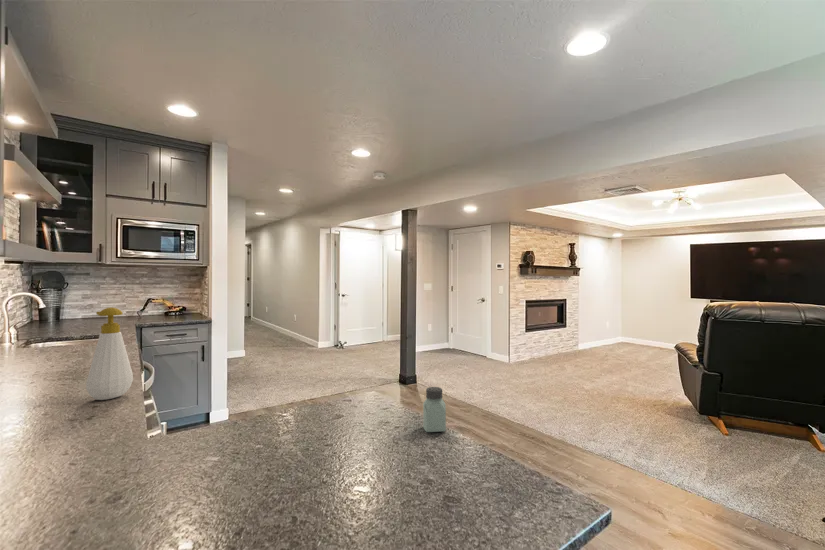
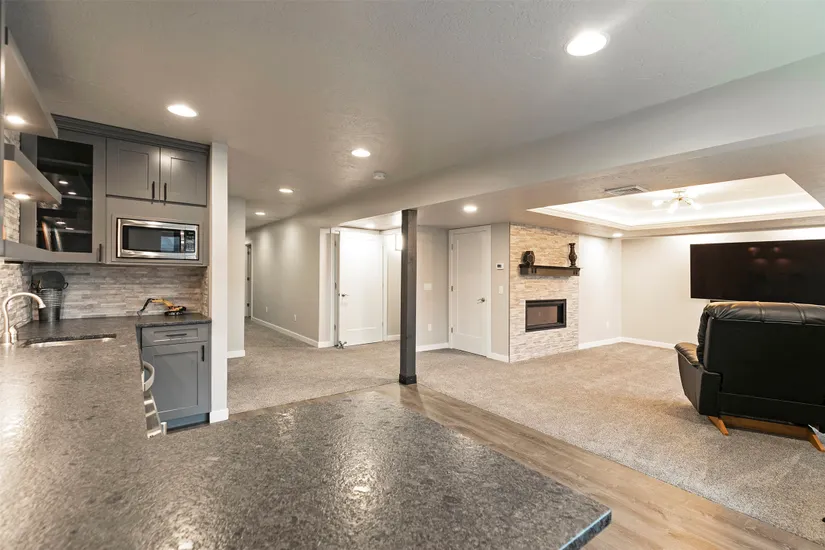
- saltshaker (434, 408)
- soap bottle (108, 352)
